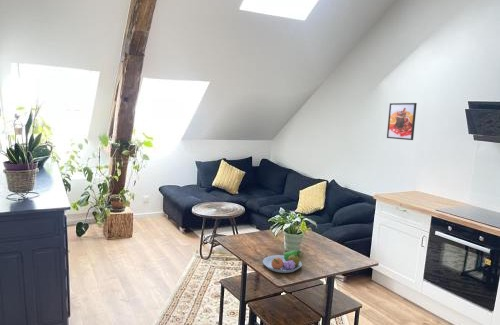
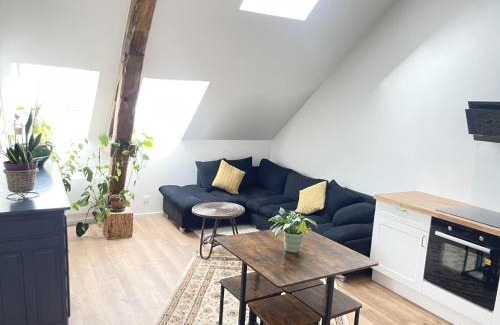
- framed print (401, 121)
- fruit bowl (283, 258)
